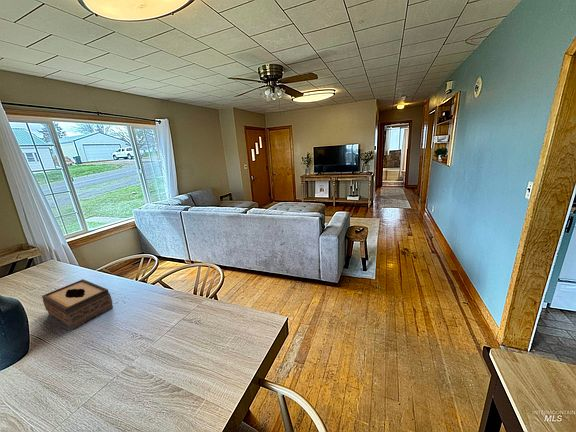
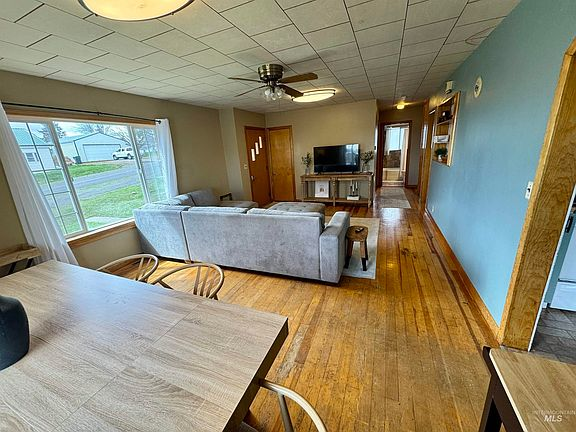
- tissue box (78, 301)
